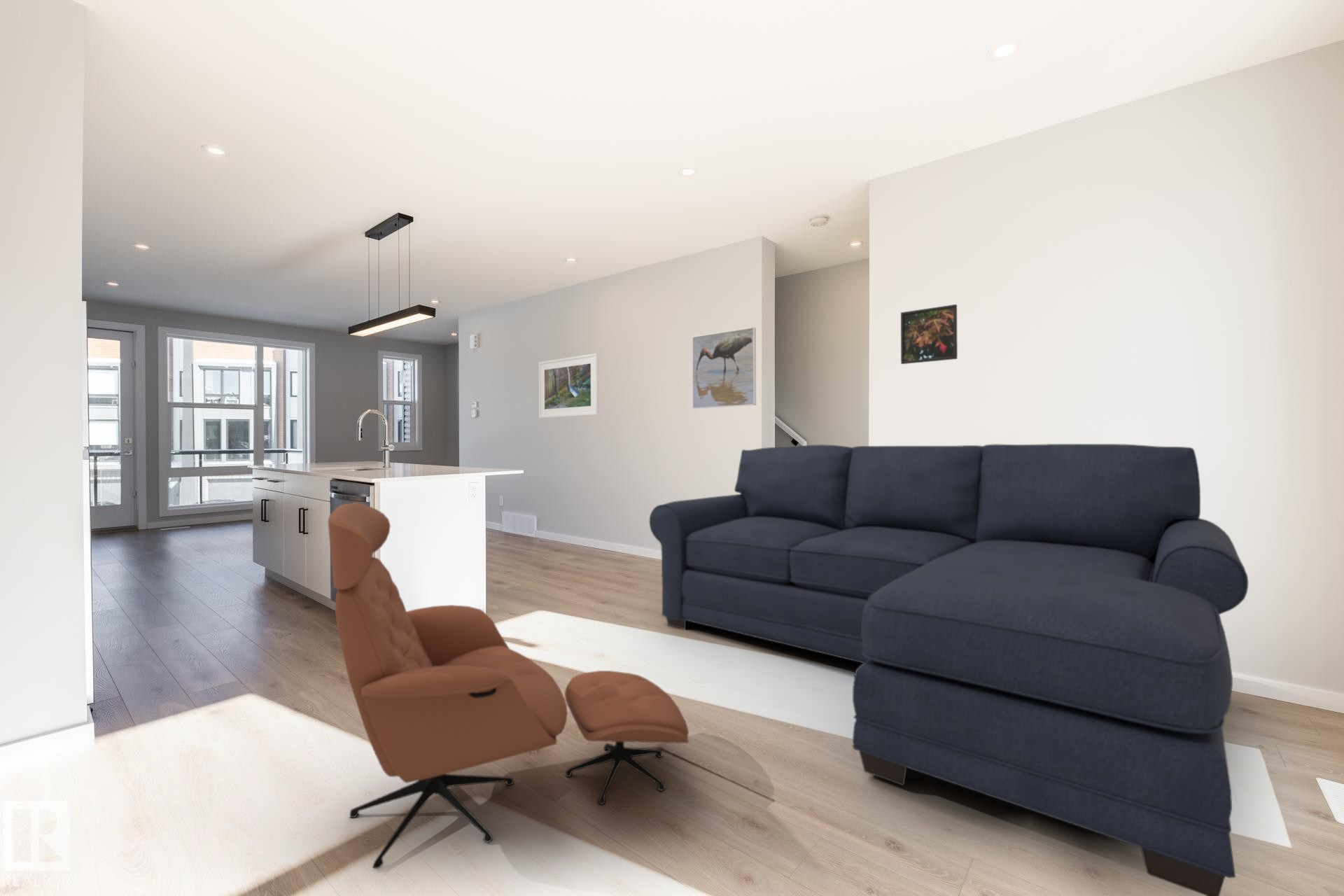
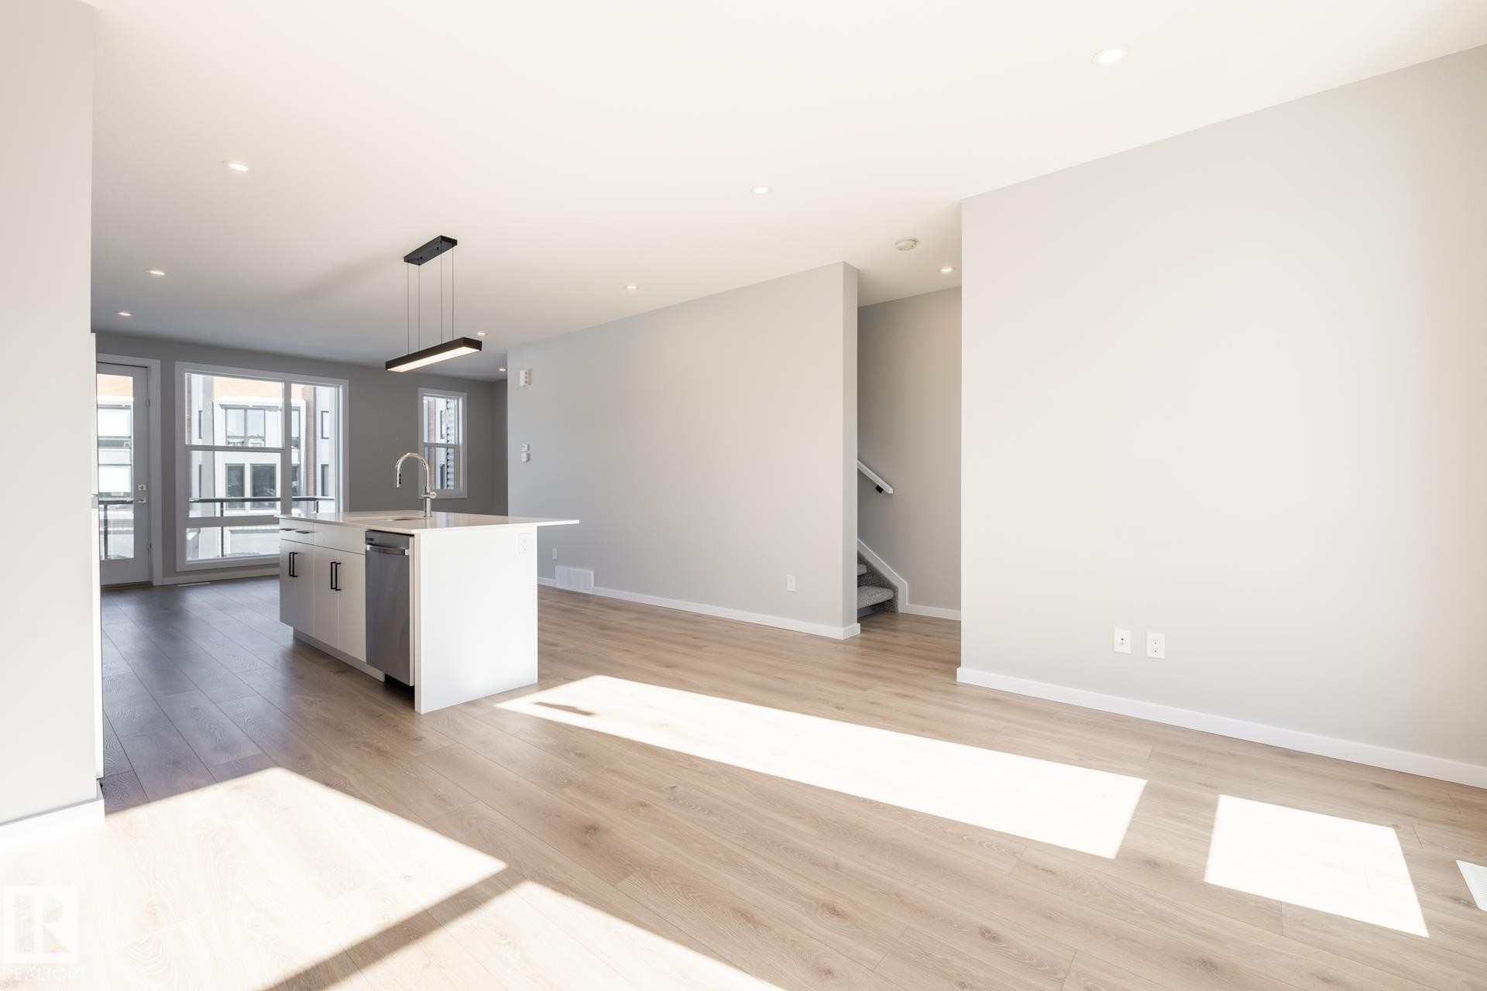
- armchair (519, 653)
- sofa (865, 557)
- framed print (928, 335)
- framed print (567, 387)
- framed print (722, 370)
